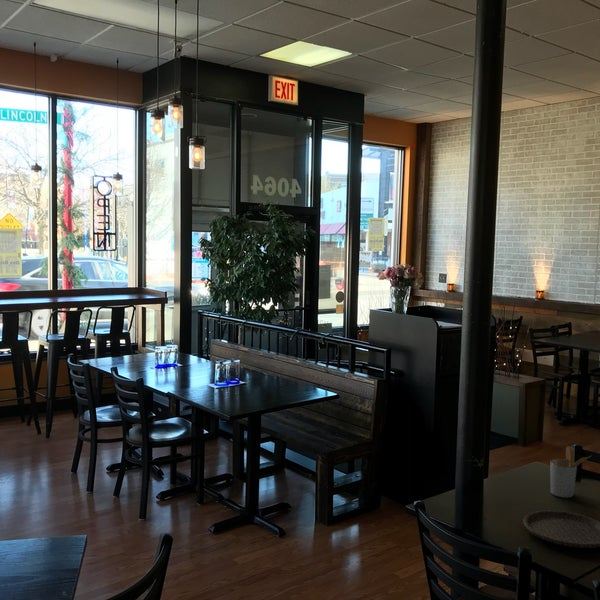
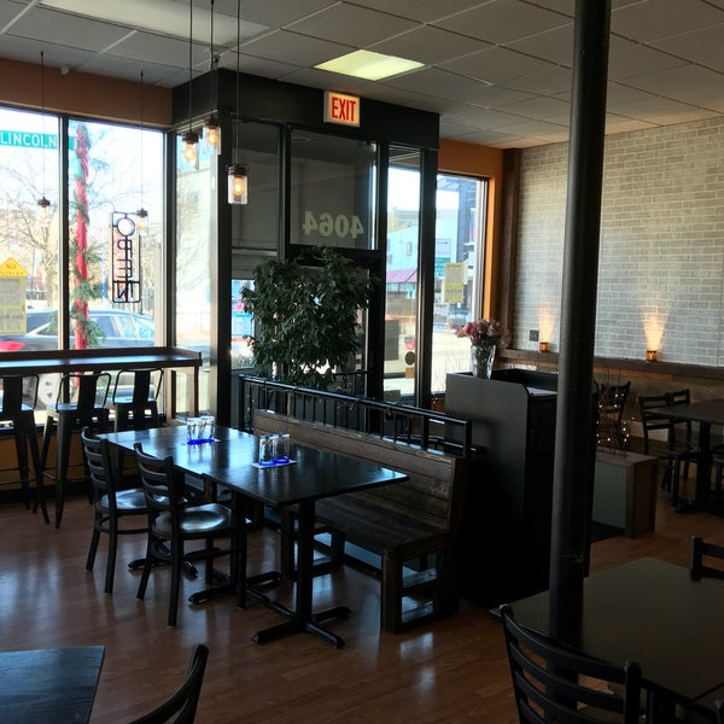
- plate (566, 529)
- utensil holder (569, 472)
